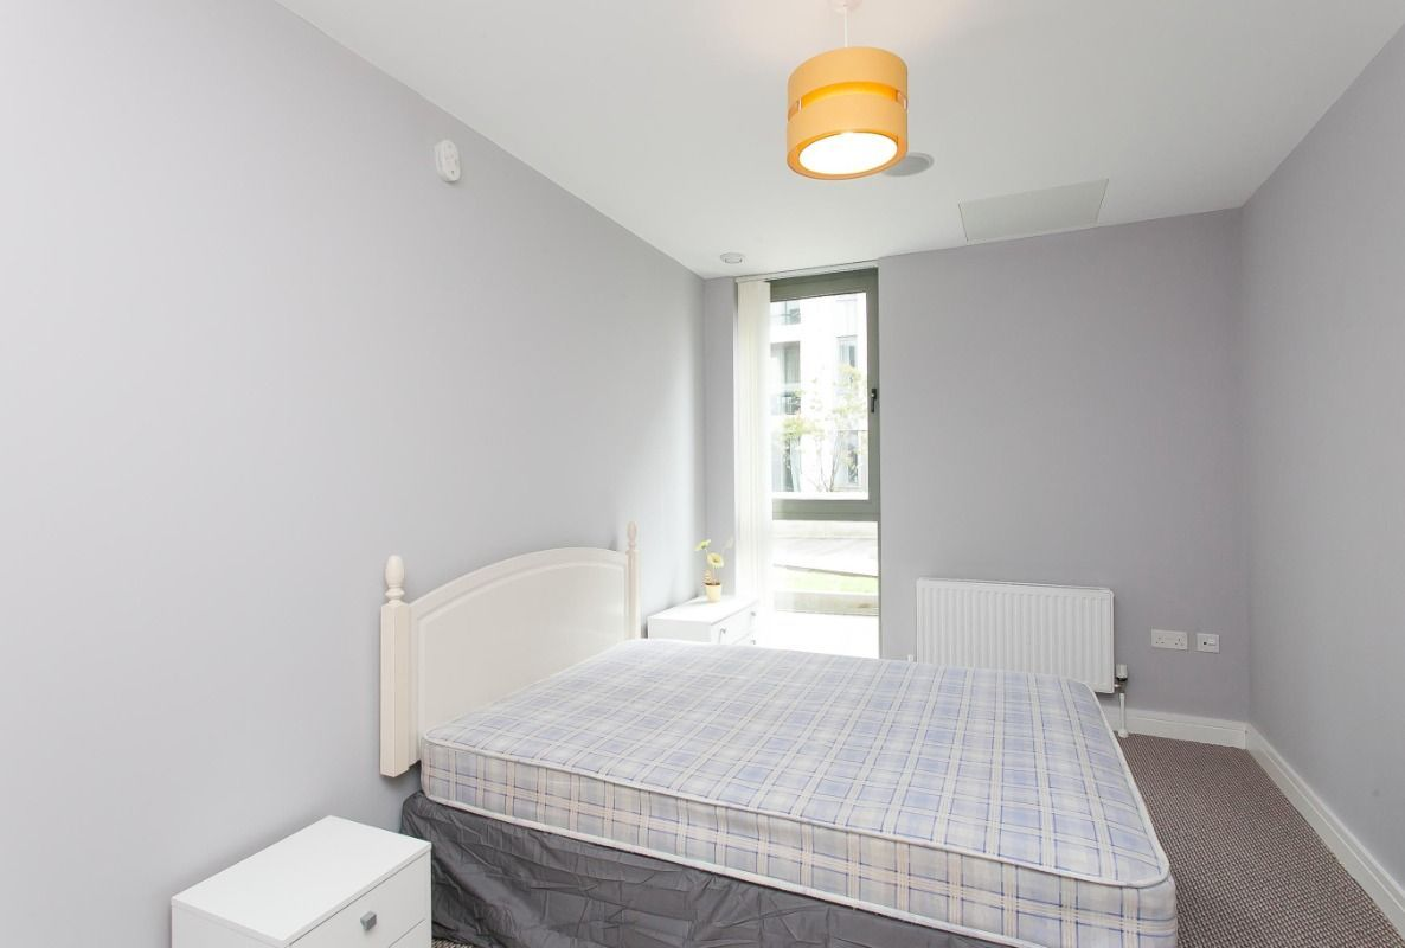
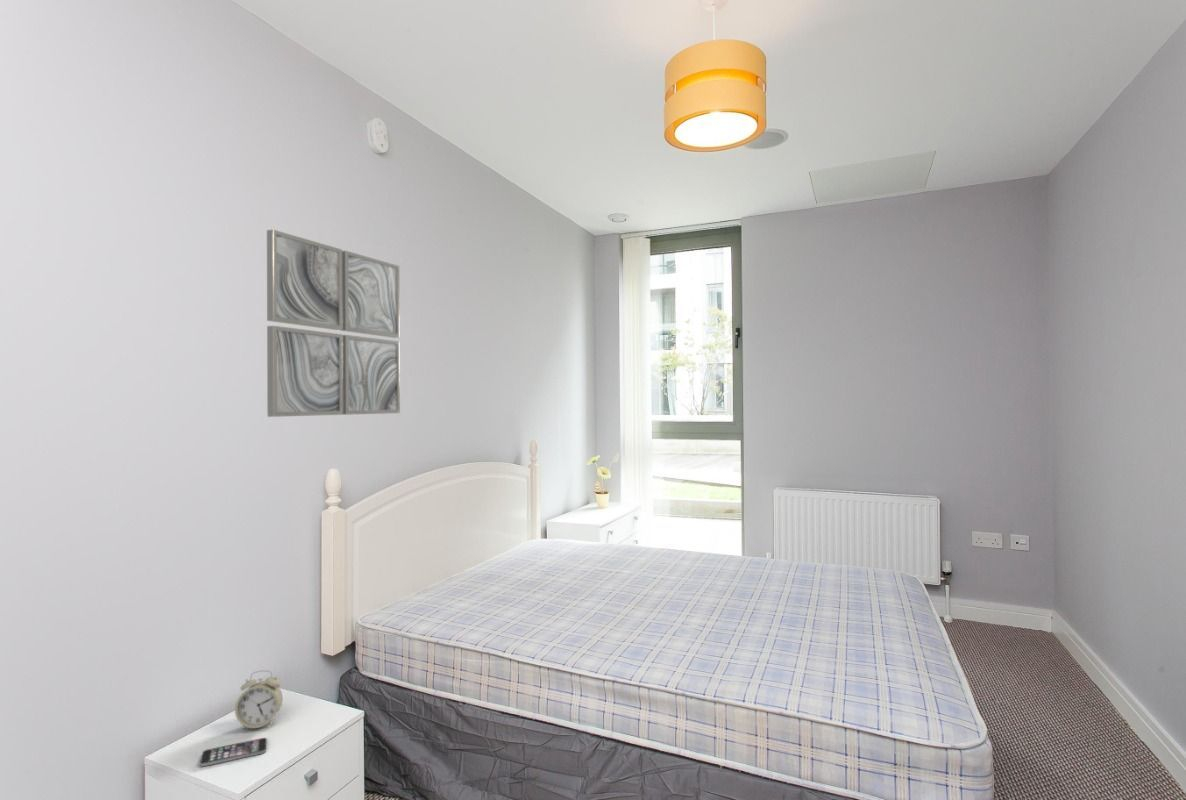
+ smartphone (234, 751)
+ alarm clock (259, 698)
+ wall art (341, 330)
